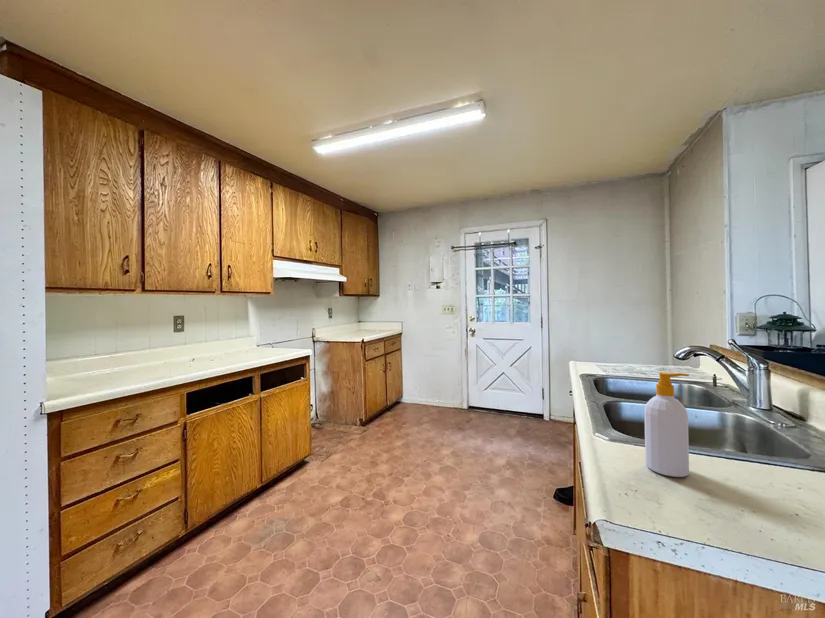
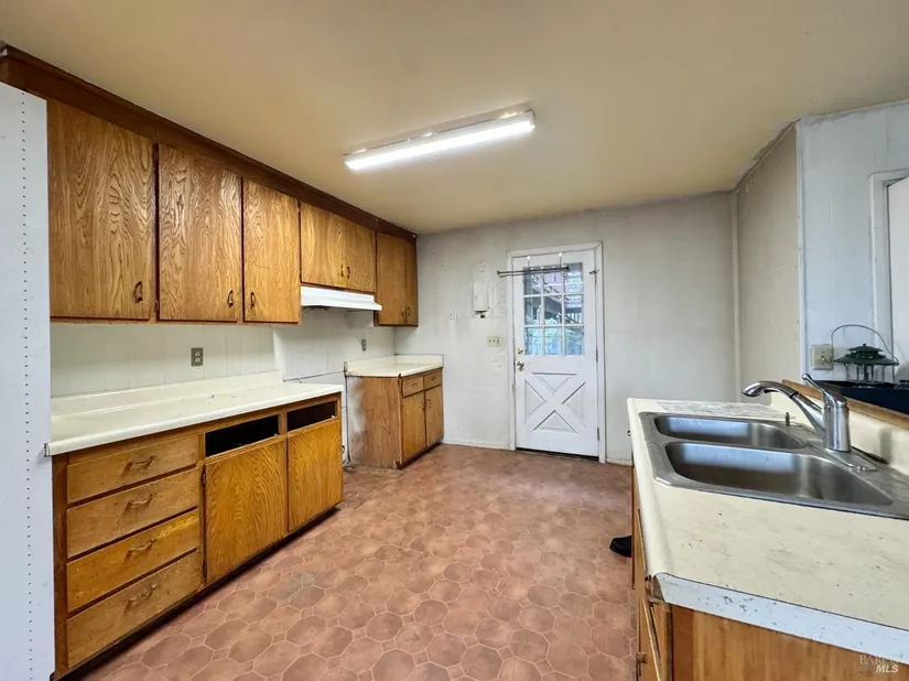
- soap bottle (667, 421)
